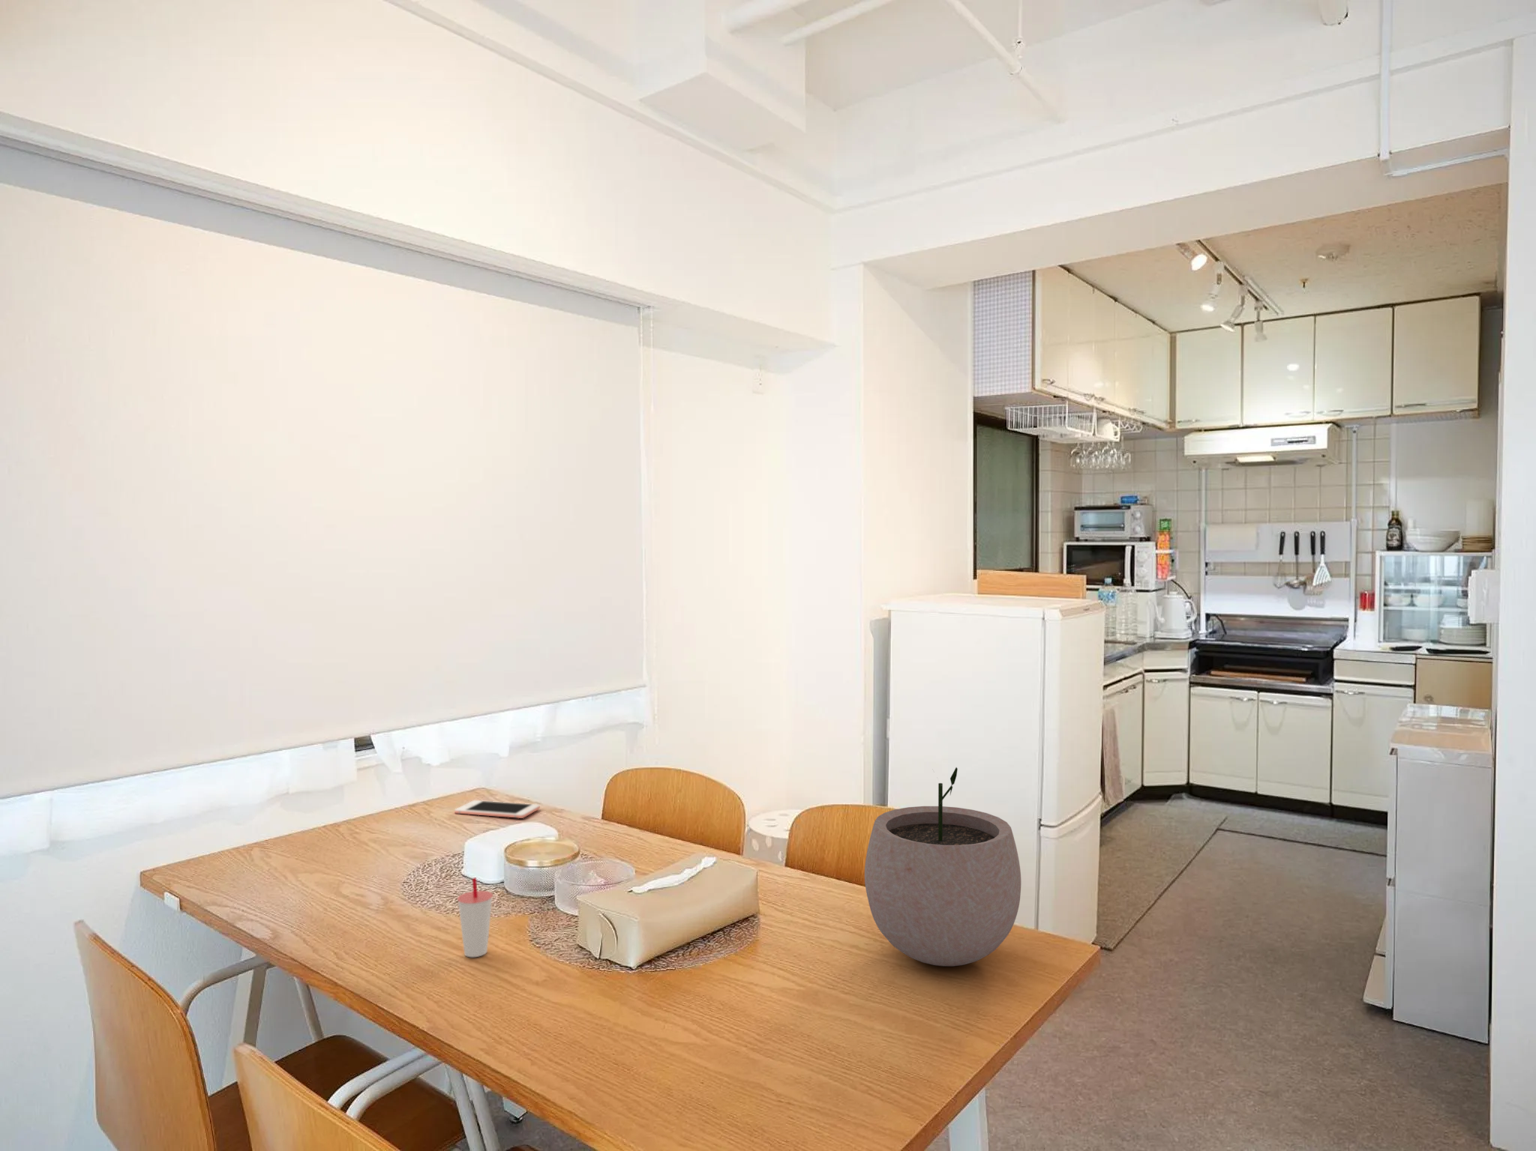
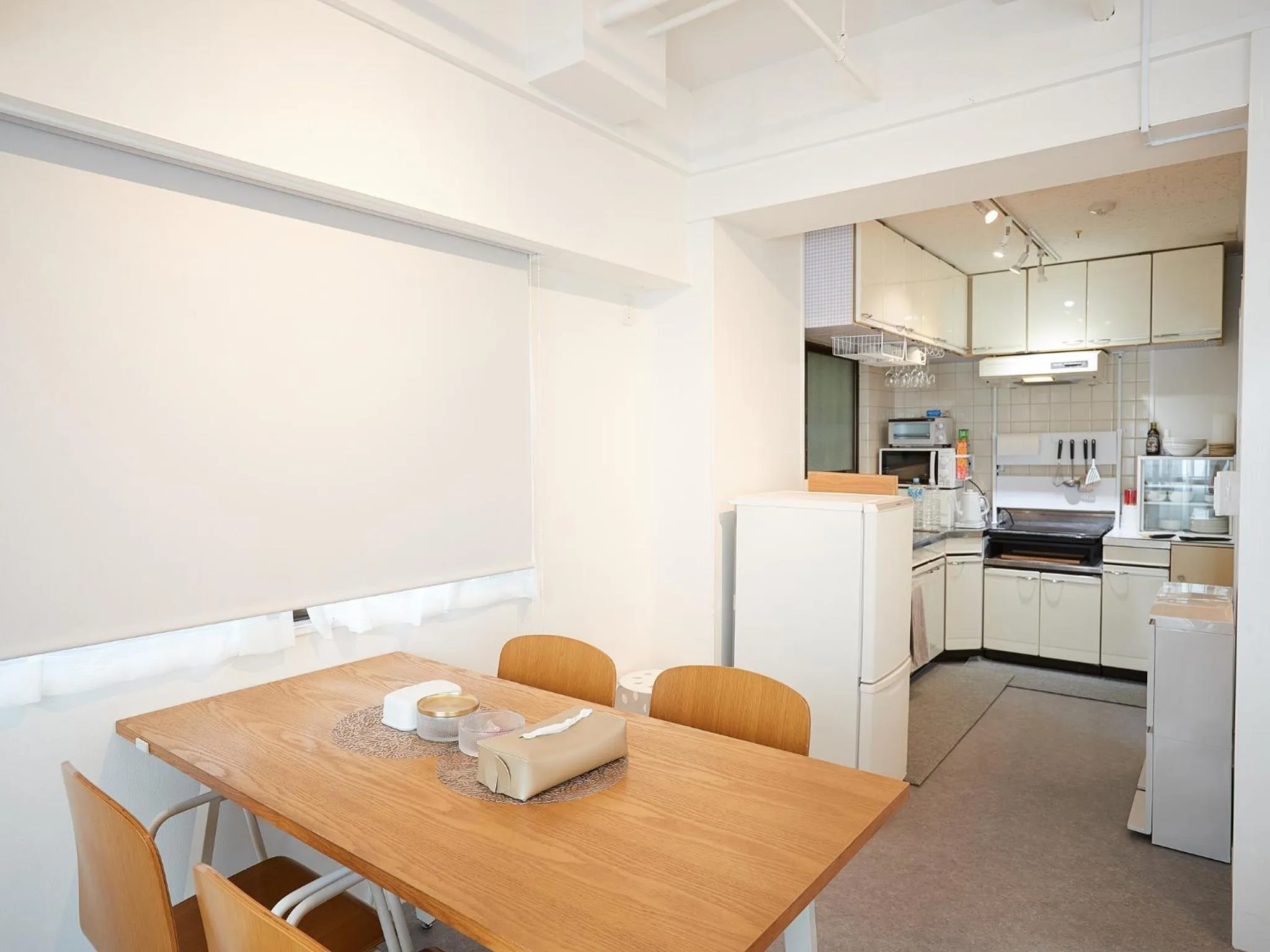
- cup (475, 915)
- cell phone (497, 809)
- plant pot (941, 861)
